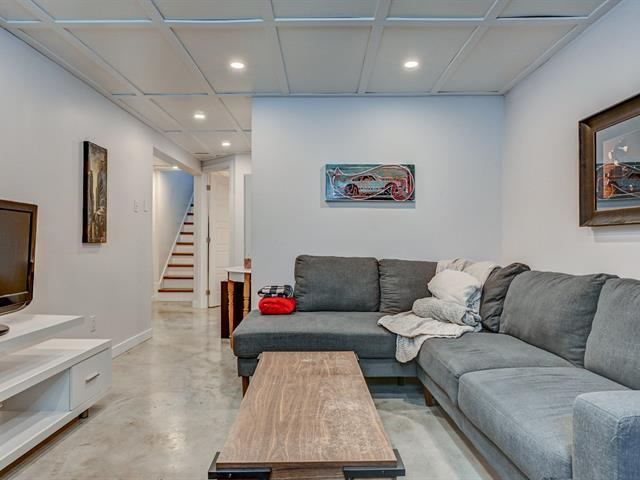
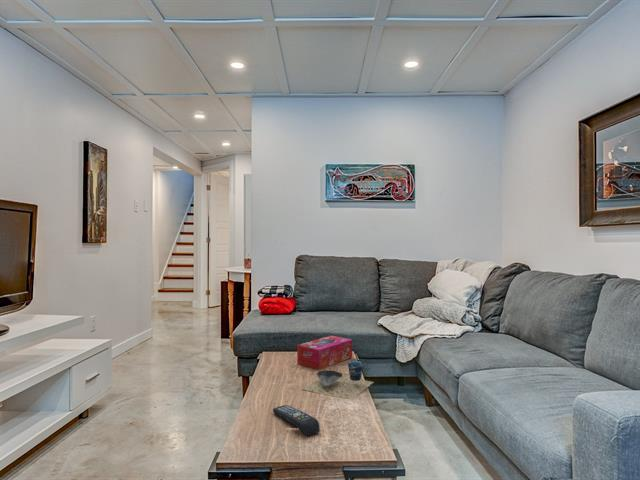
+ tissue box (325, 351)
+ remote control (295, 417)
+ cup (338, 374)
